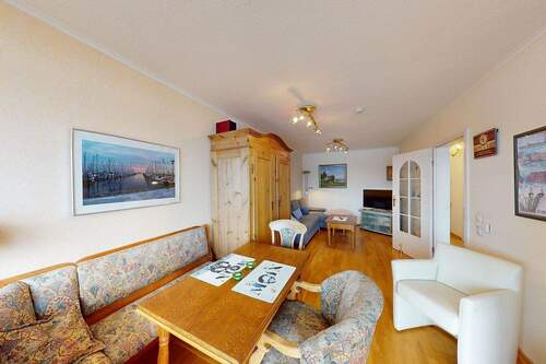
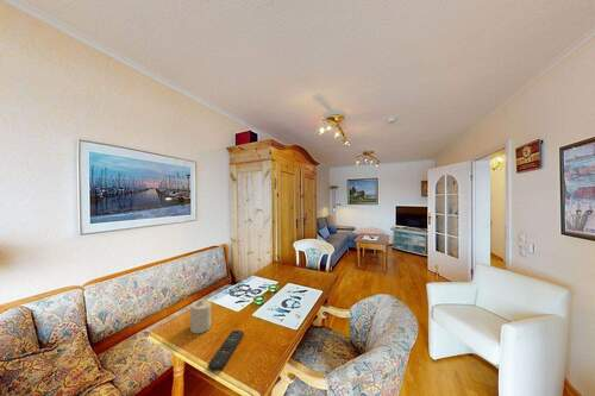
+ candle (200, 313)
+ remote control (227, 347)
